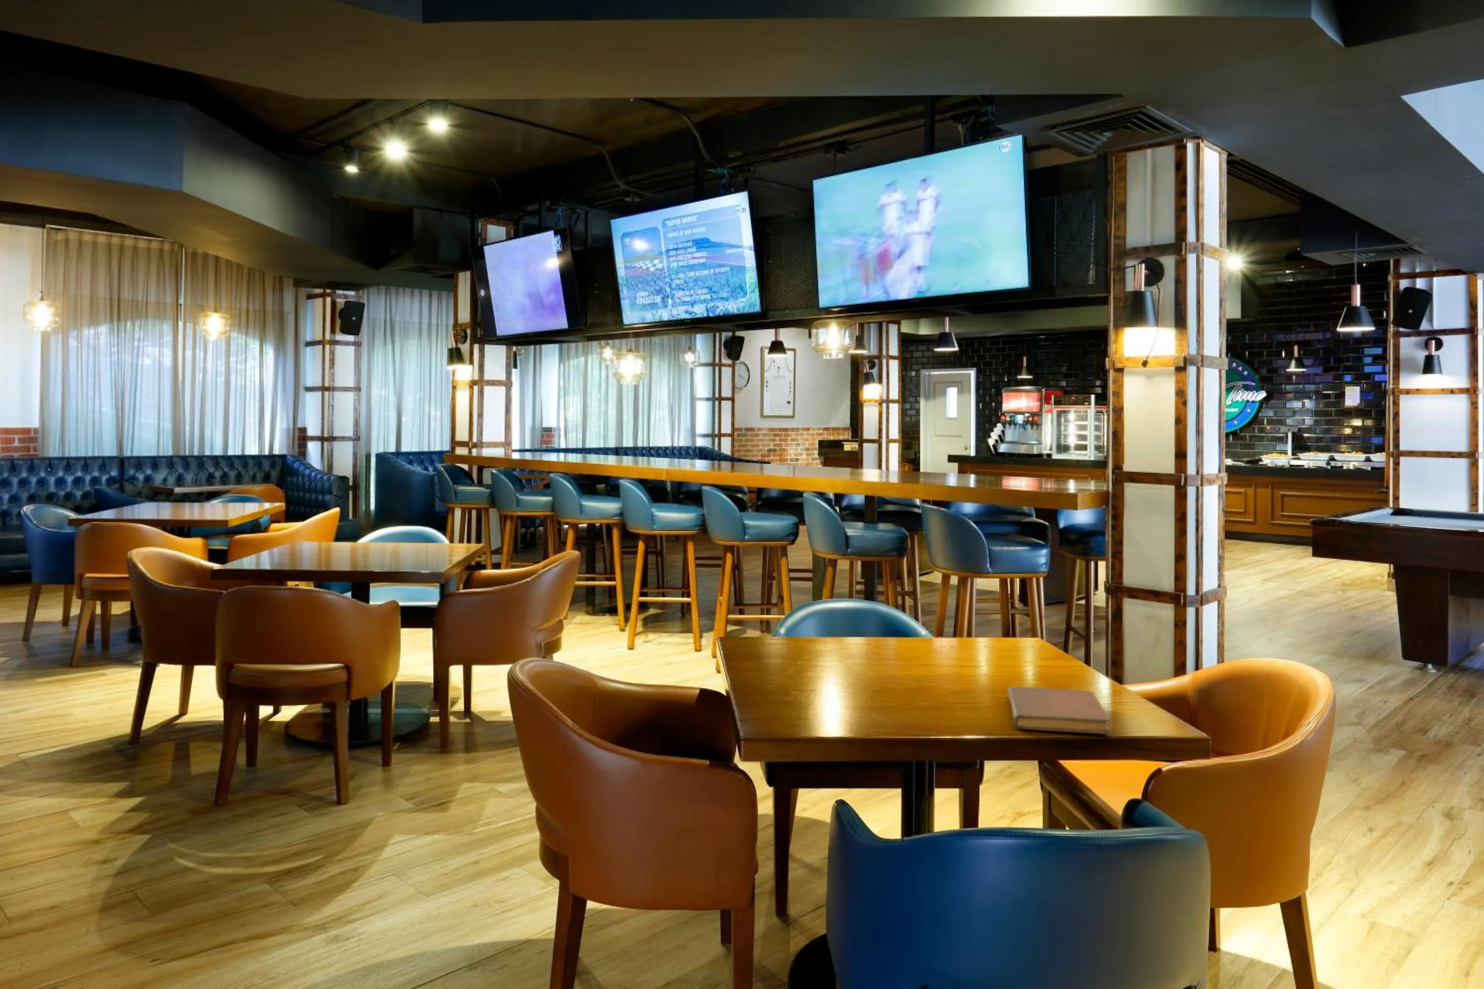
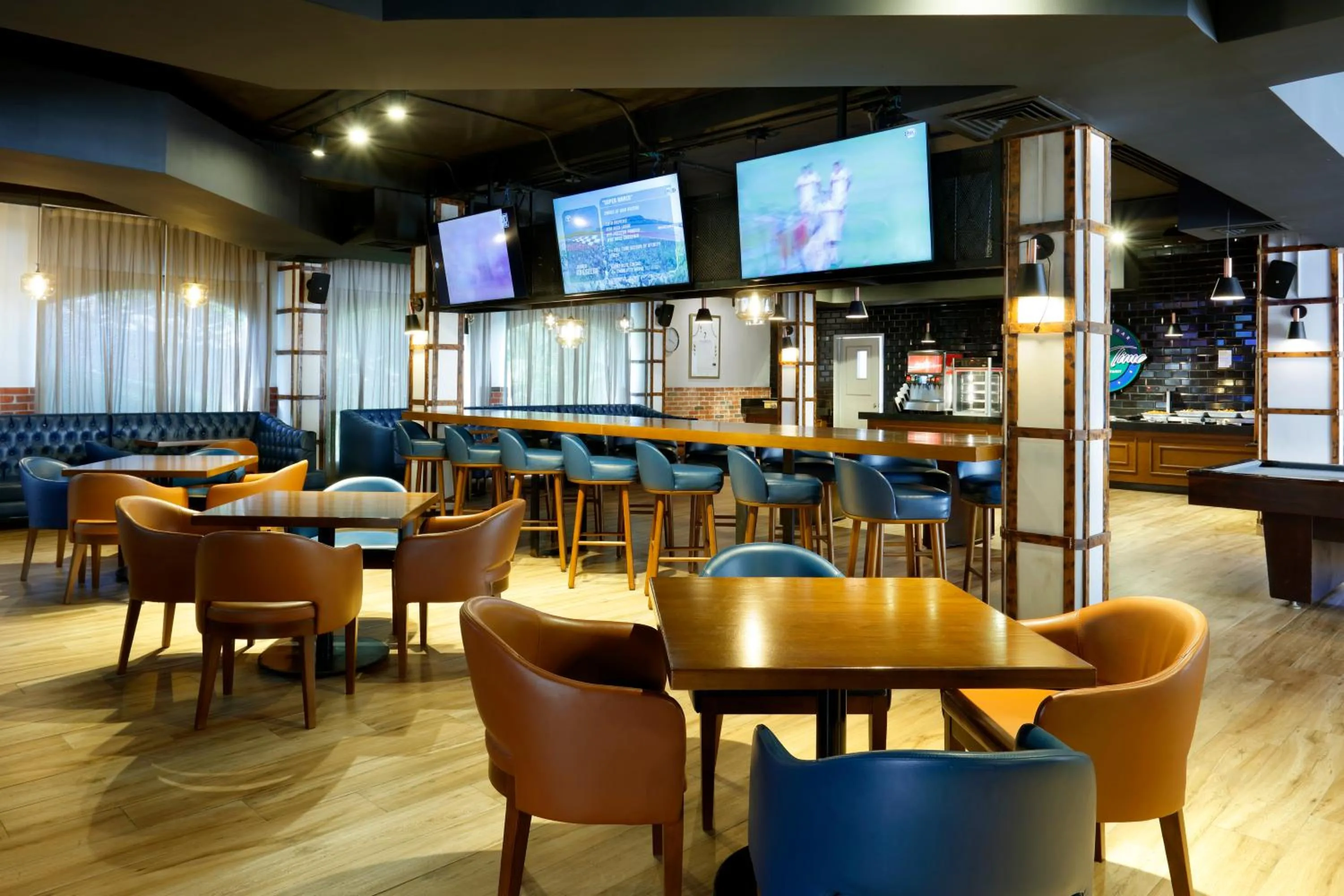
- notebook (1056, 709)
